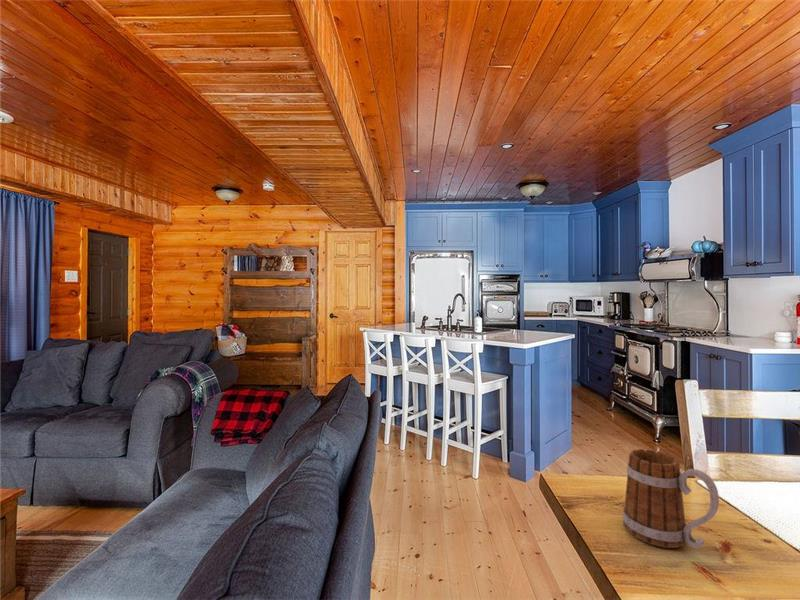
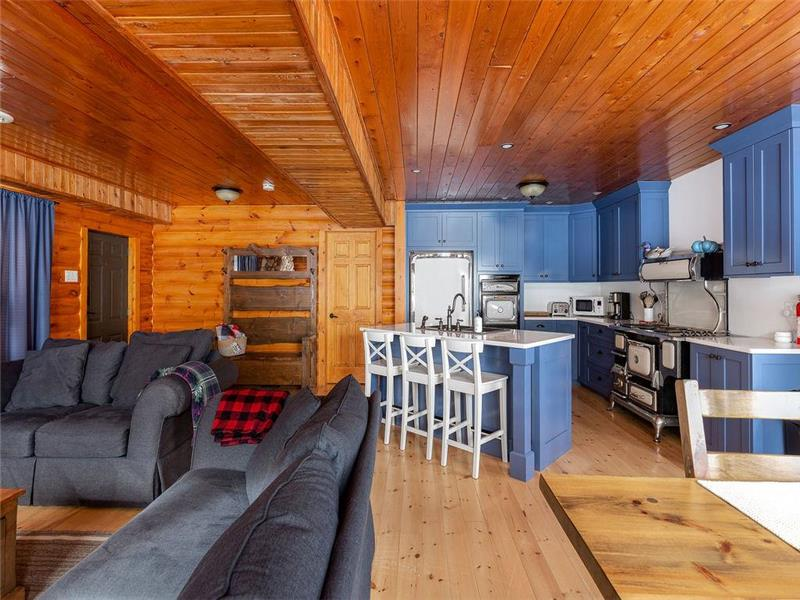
- mug (667, 499)
